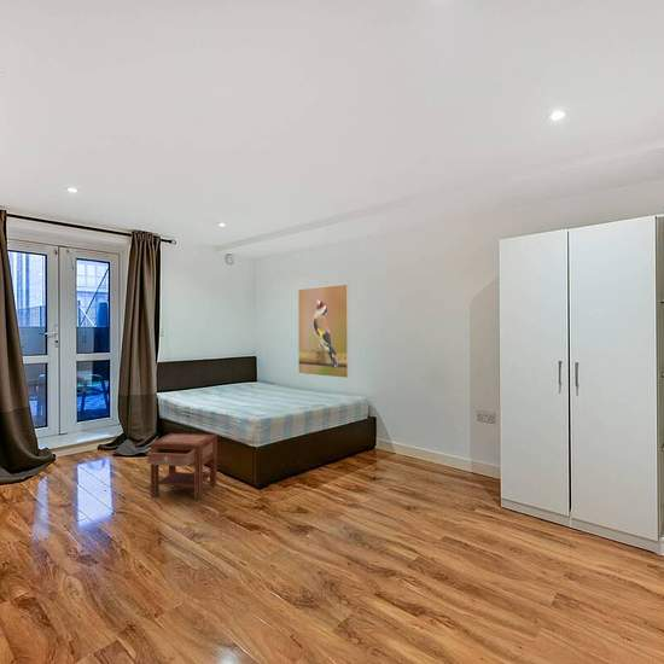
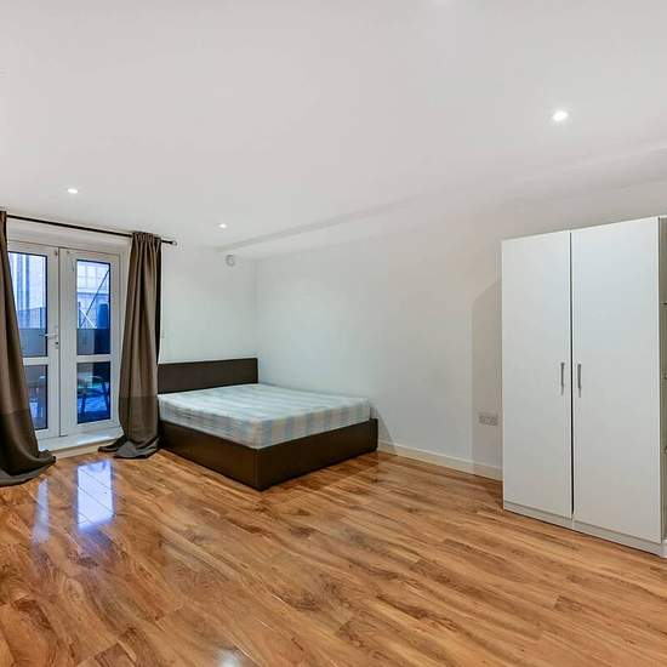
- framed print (322, 331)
- nightstand (182, 465)
